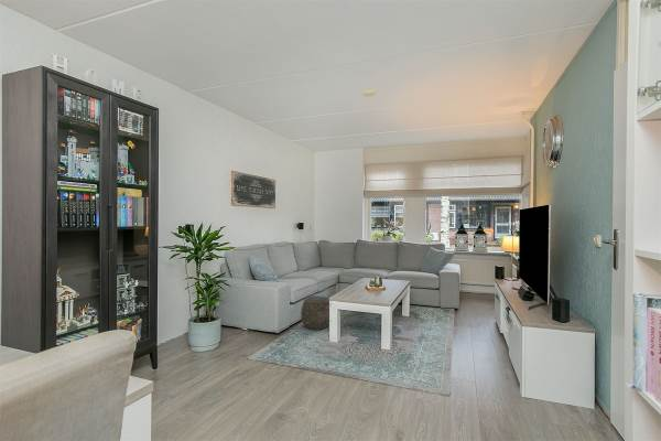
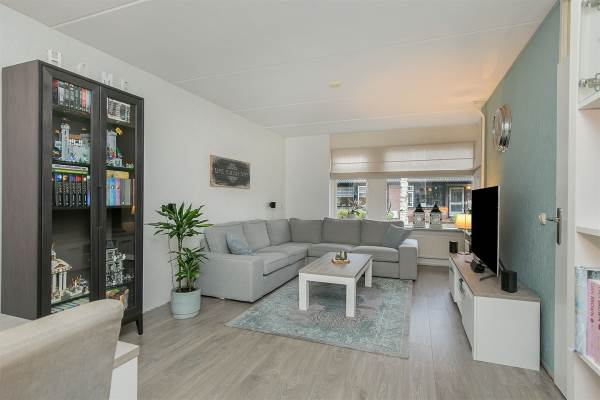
- woven basket (316, 312)
